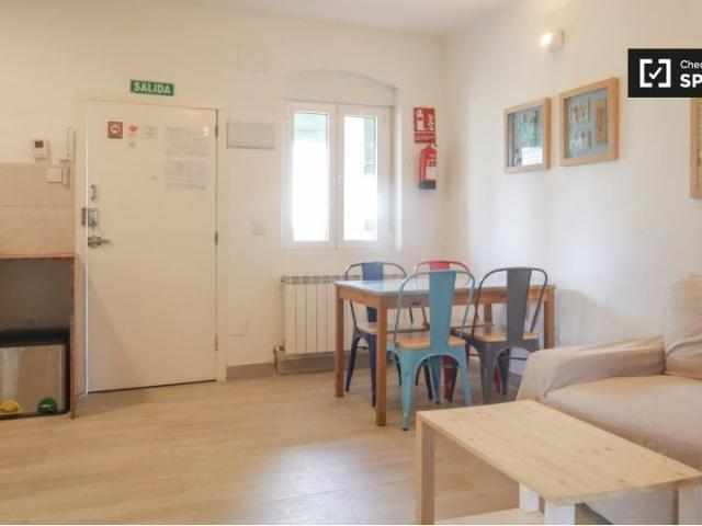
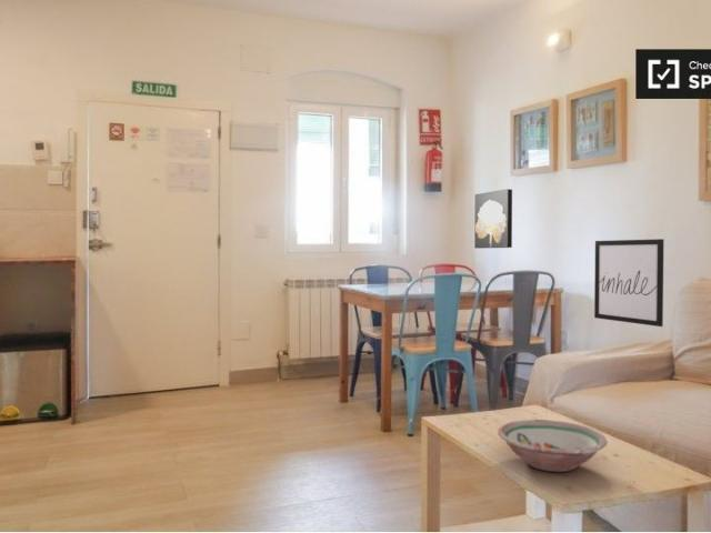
+ bowl (550, 447)
+ wall art (492, 220)
+ wall art (627, 281)
